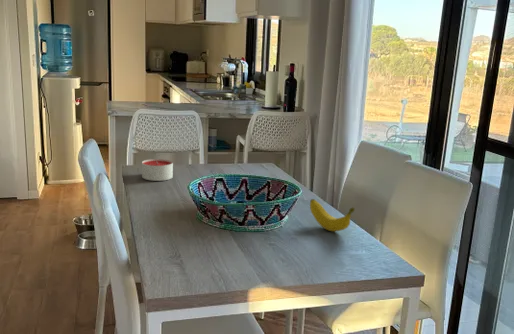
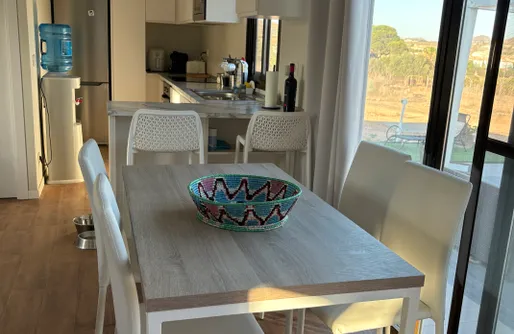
- banana (330, 215)
- candle (157, 169)
